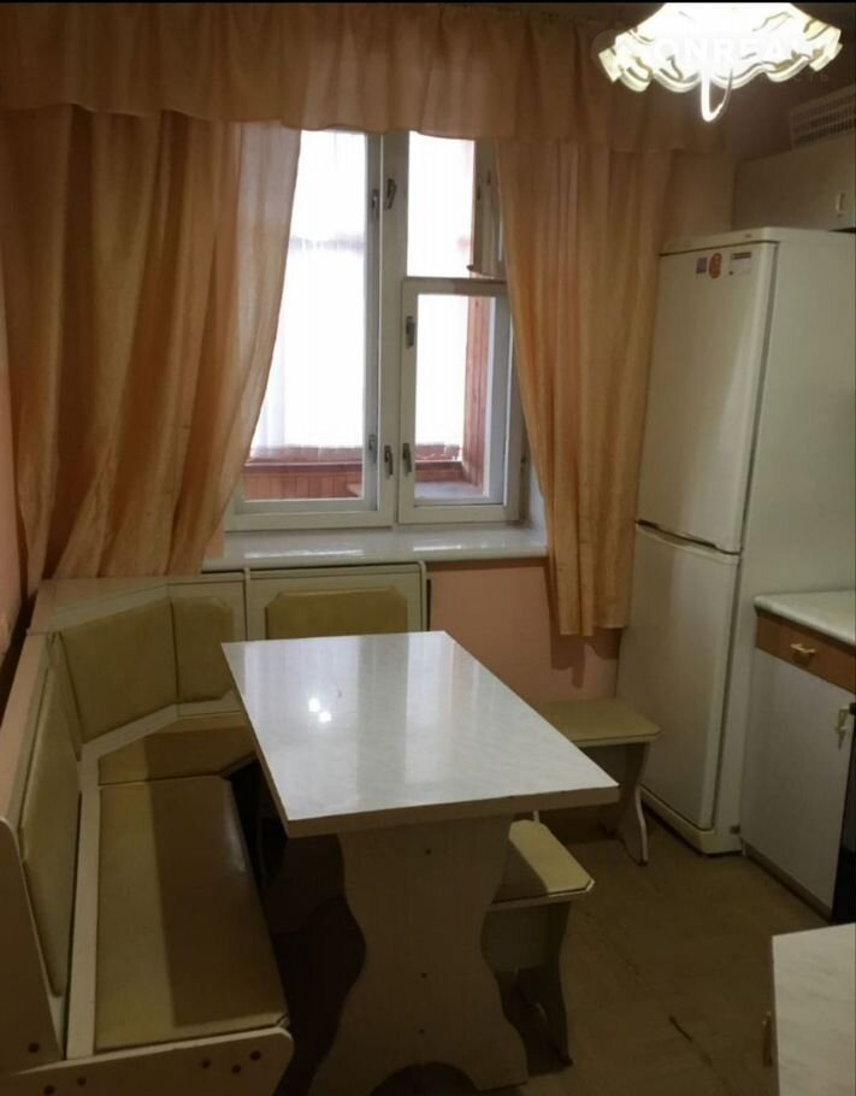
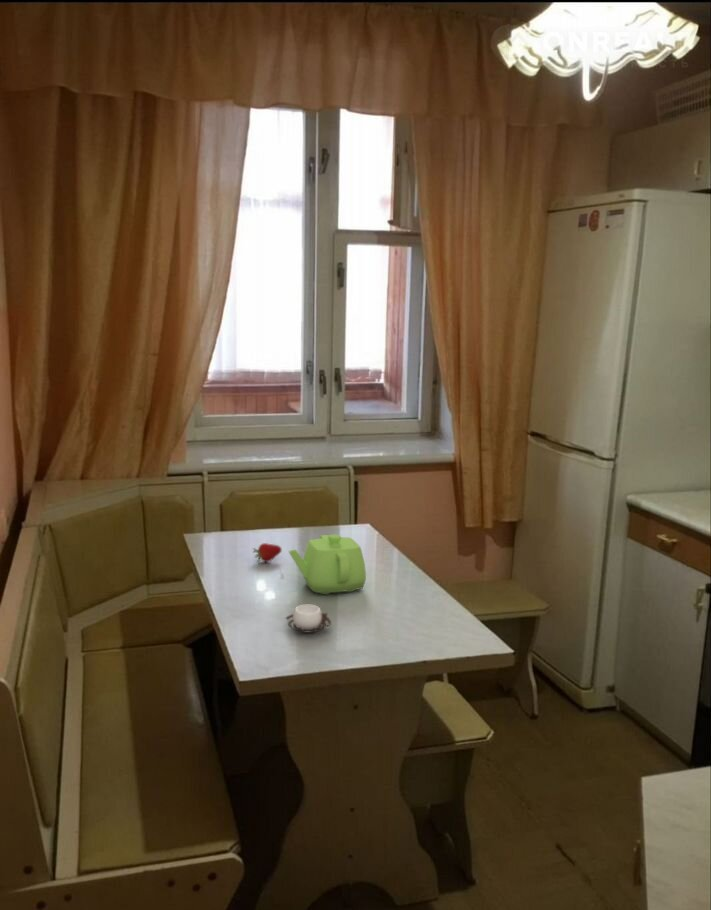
+ teapot (325, 562)
+ cup (307, 619)
+ fruit (267, 552)
